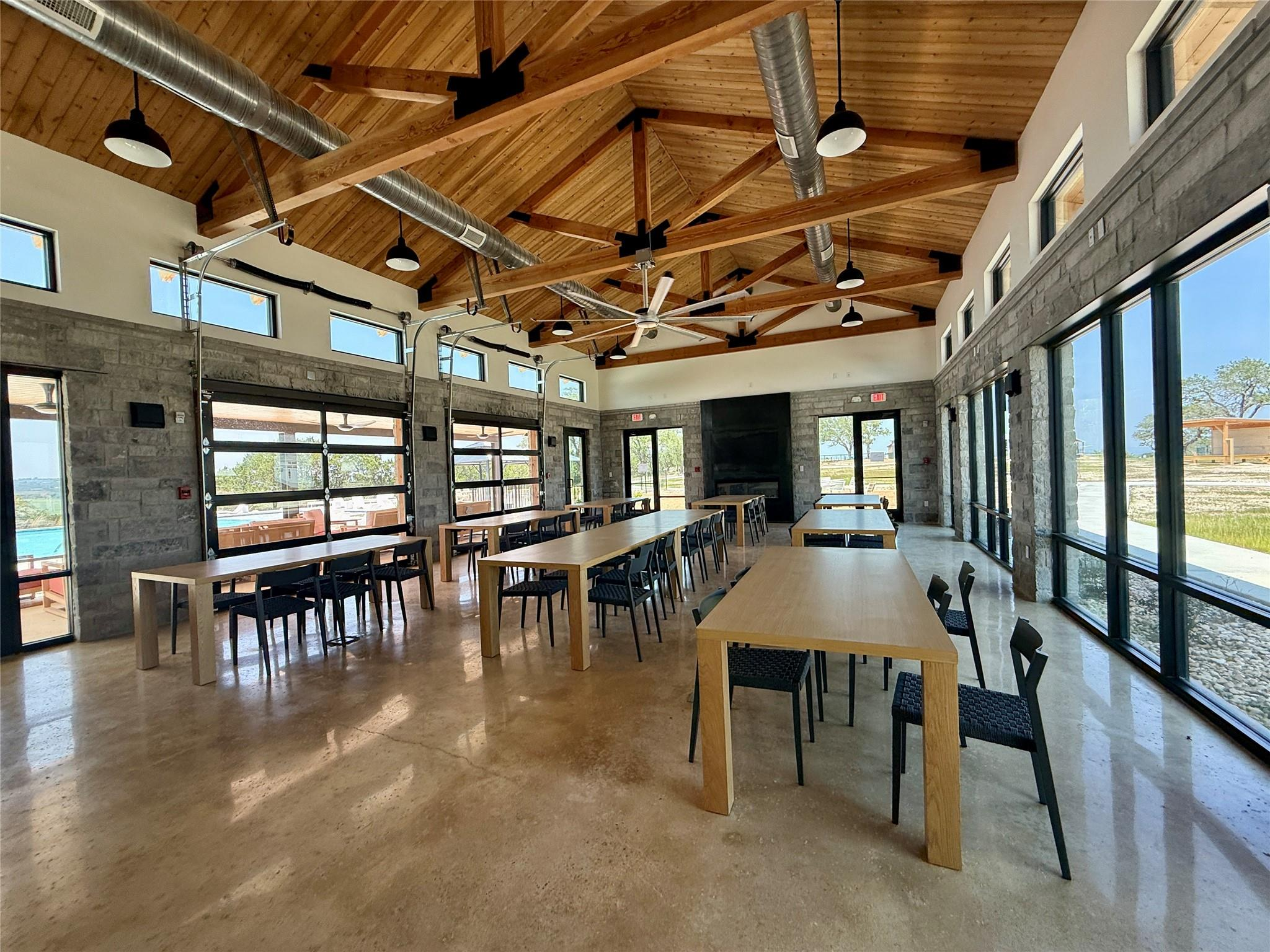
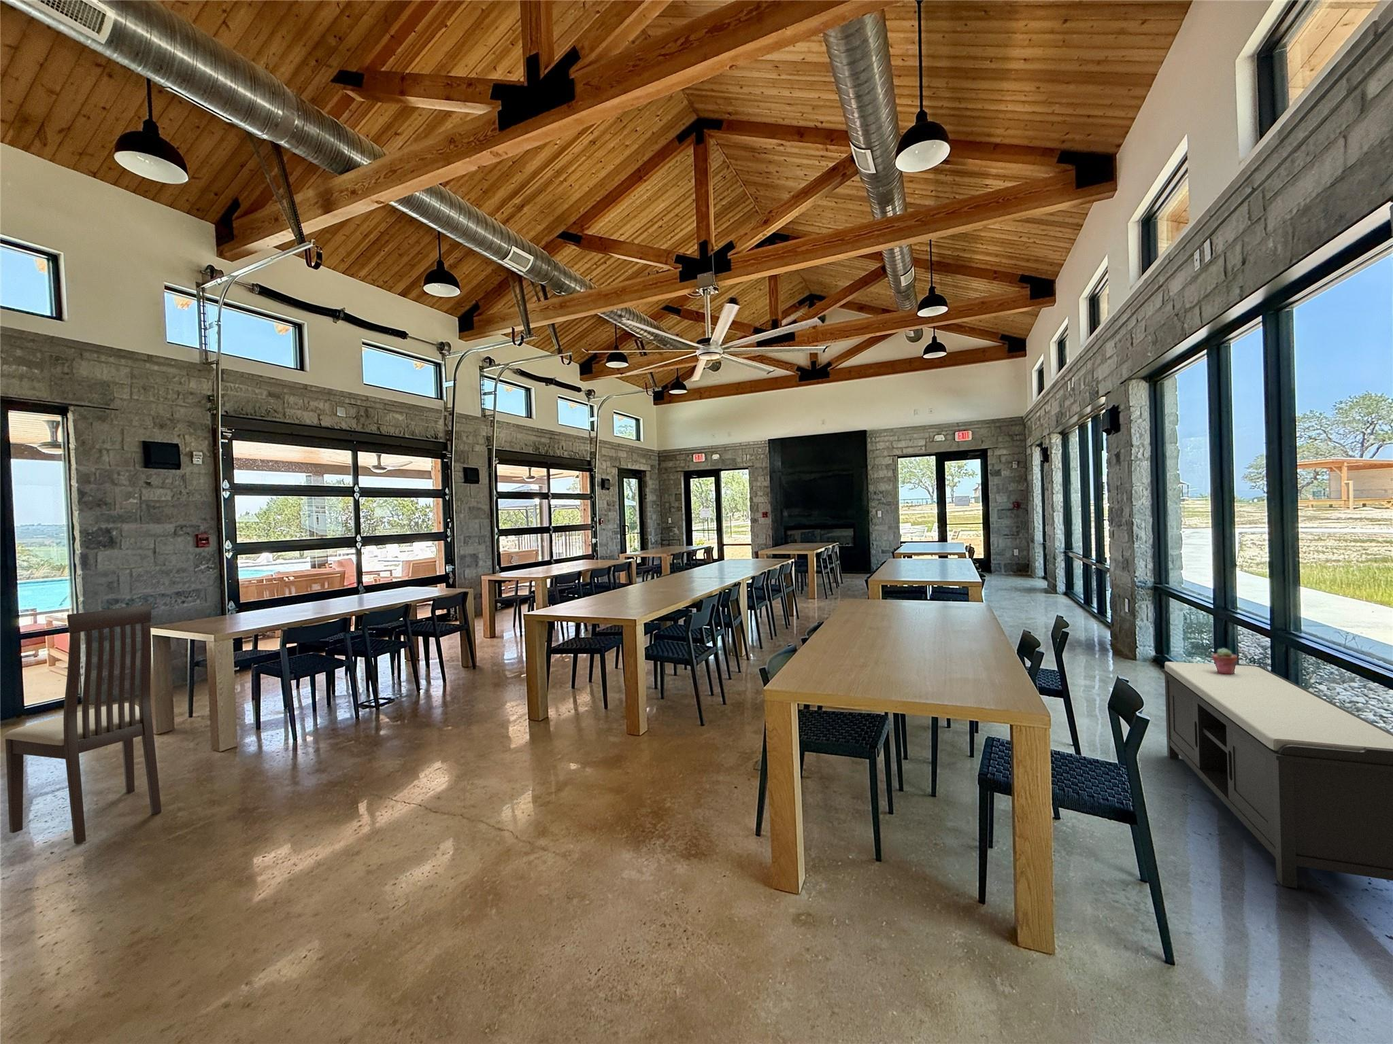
+ chair (92, 713)
+ bench (1269, 756)
+ potted succulent (1224, 660)
